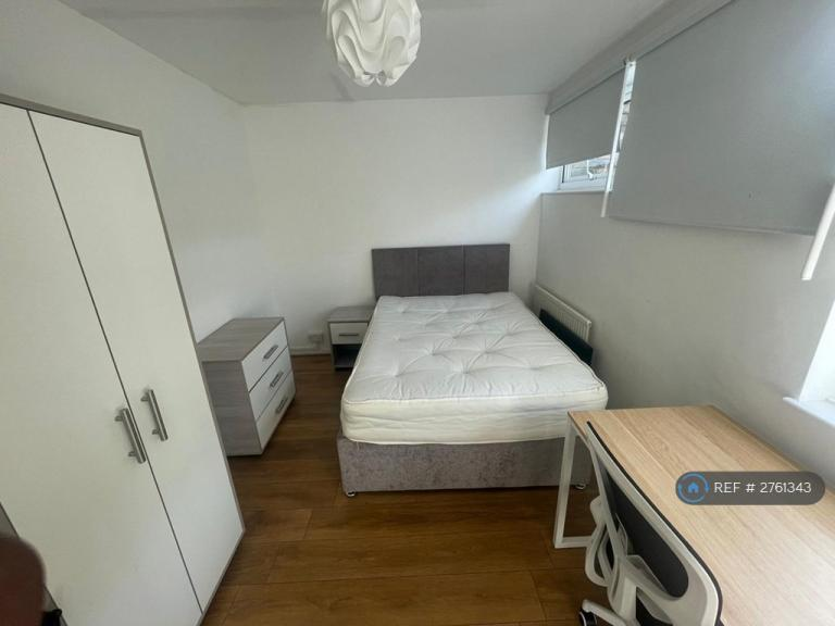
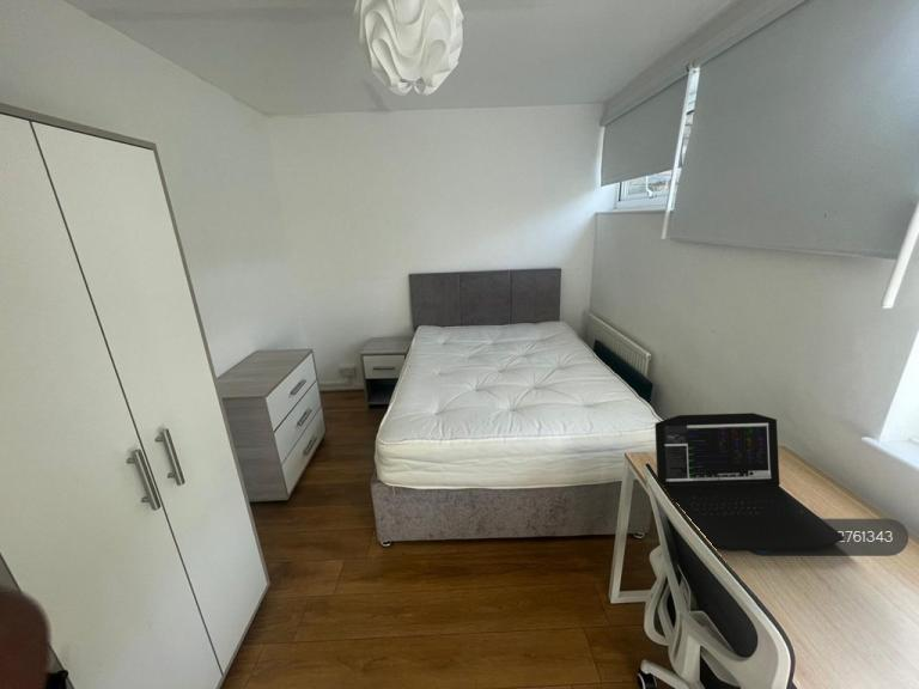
+ laptop (742, 476)
